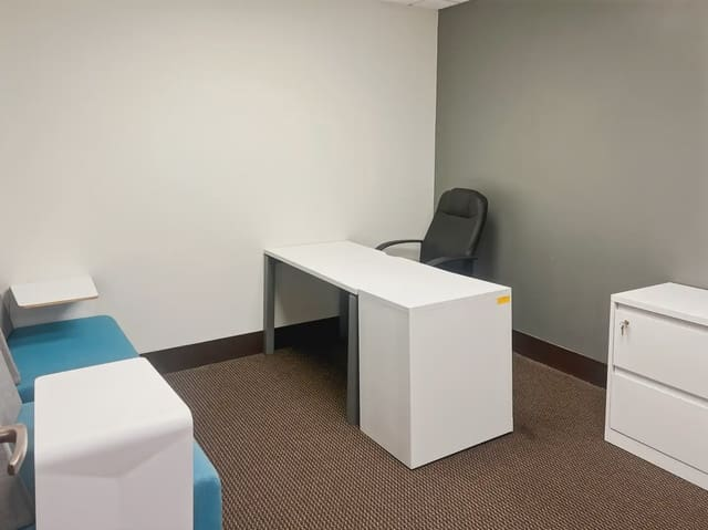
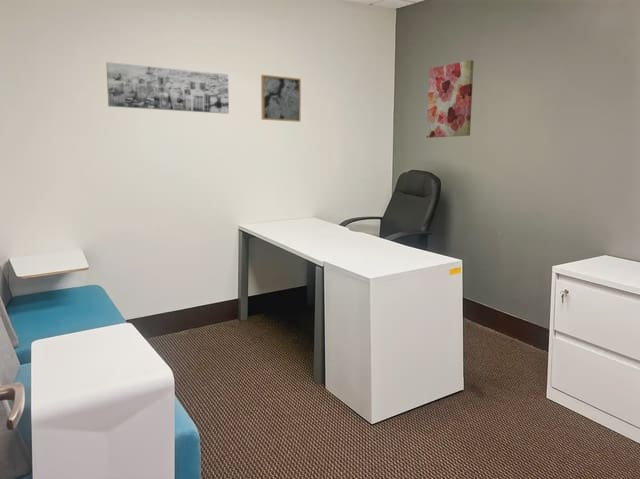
+ wall art (448, 101)
+ wall art (171, 89)
+ wall art (281, 98)
